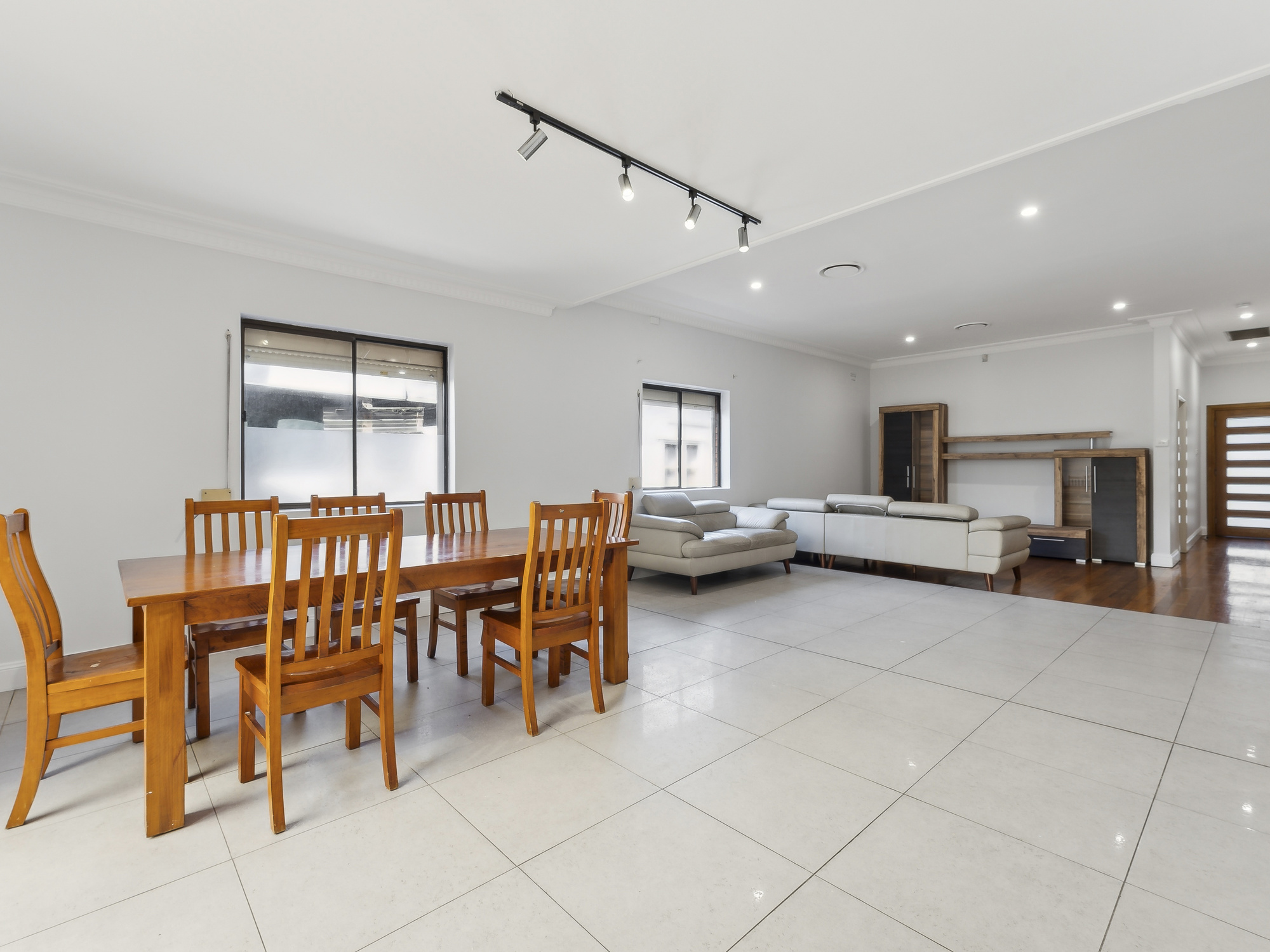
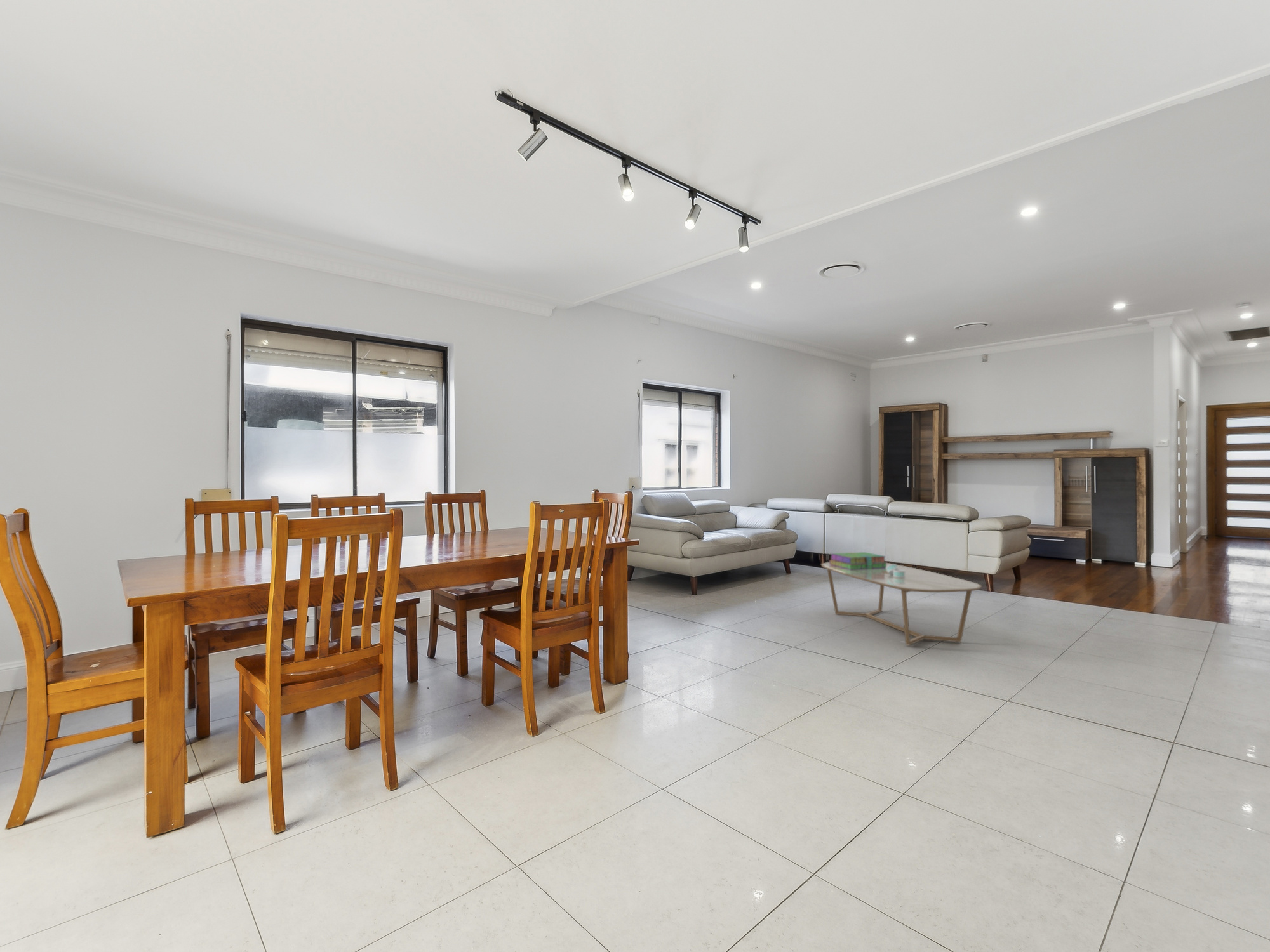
+ coffee table (902, 600)
+ napkin ring (895, 569)
+ stack of books (858, 560)
